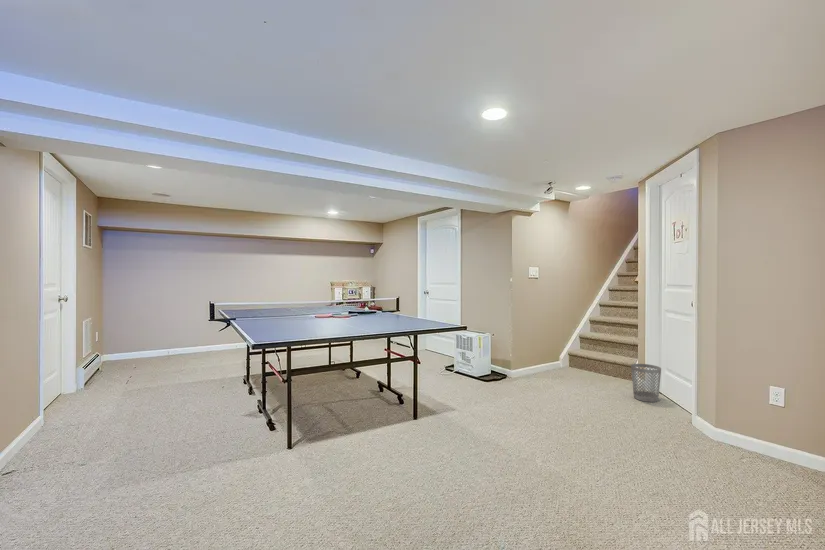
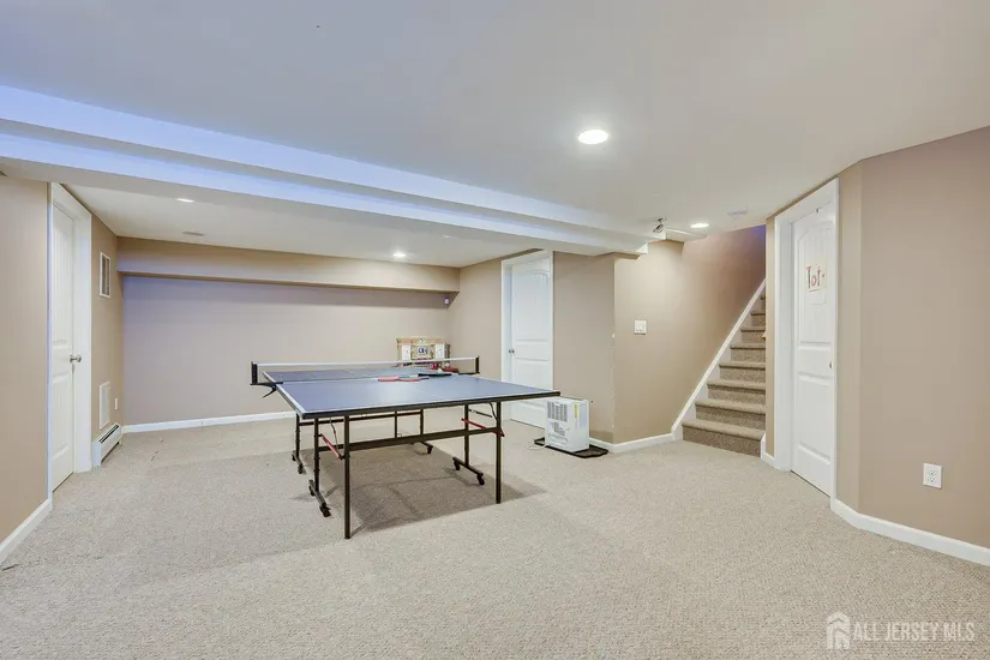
- wastebasket (646, 382)
